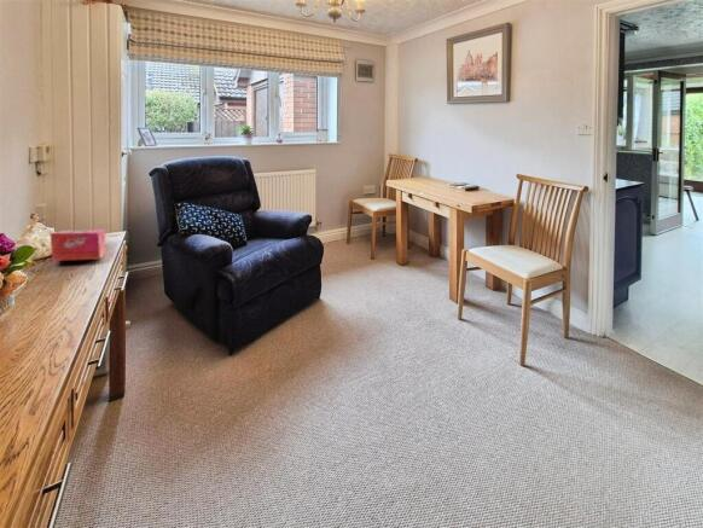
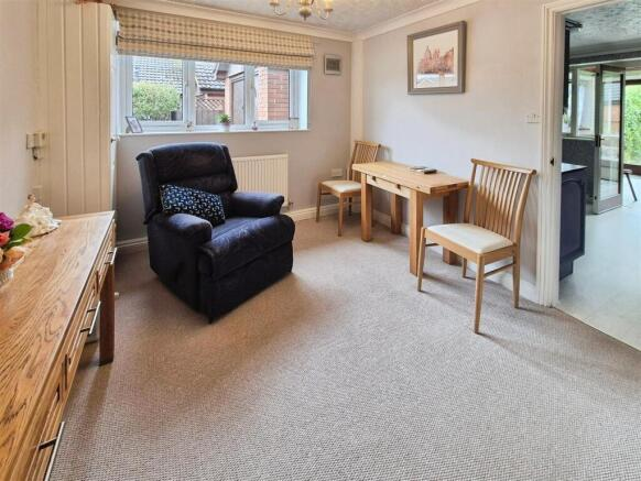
- tissue box (80, 244)
